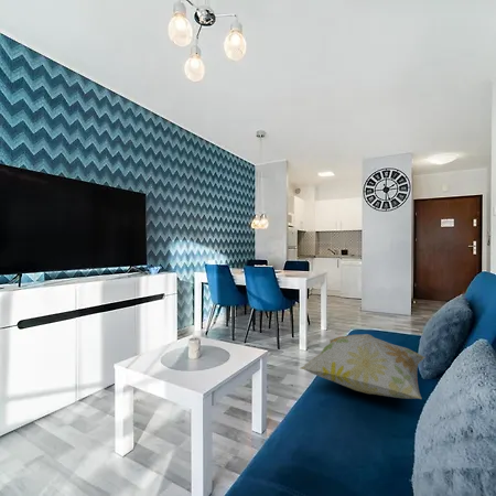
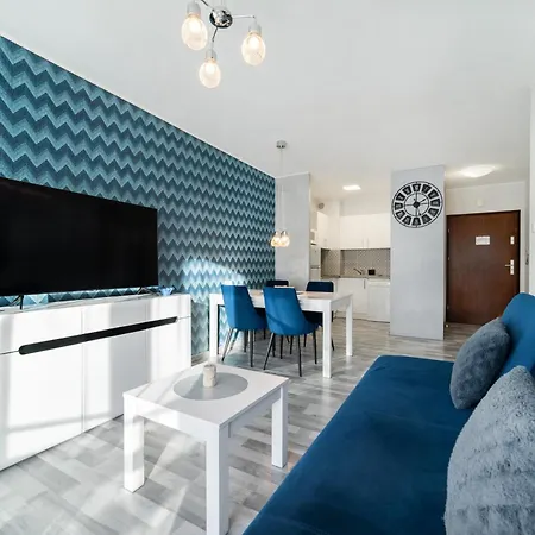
- decorative pillow (365, 362)
